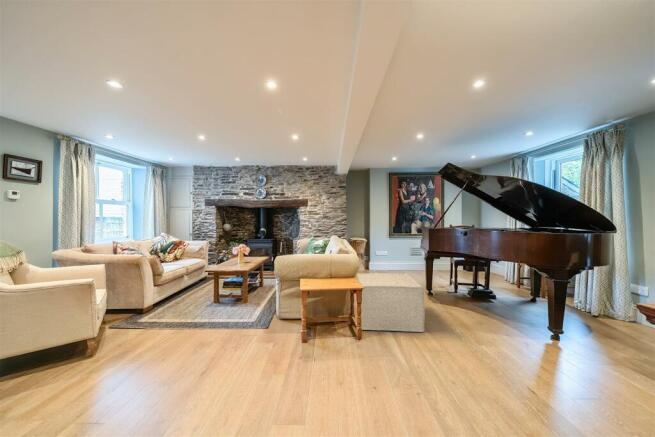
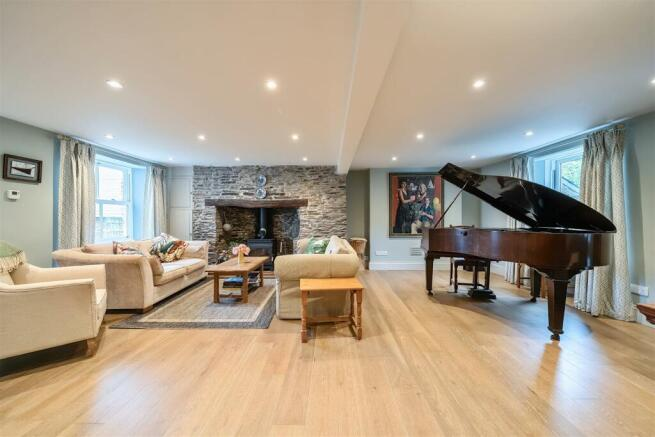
- ottoman (385, 298)
